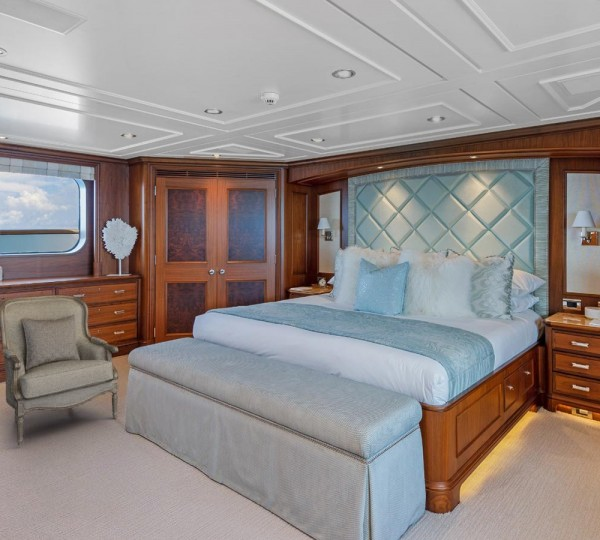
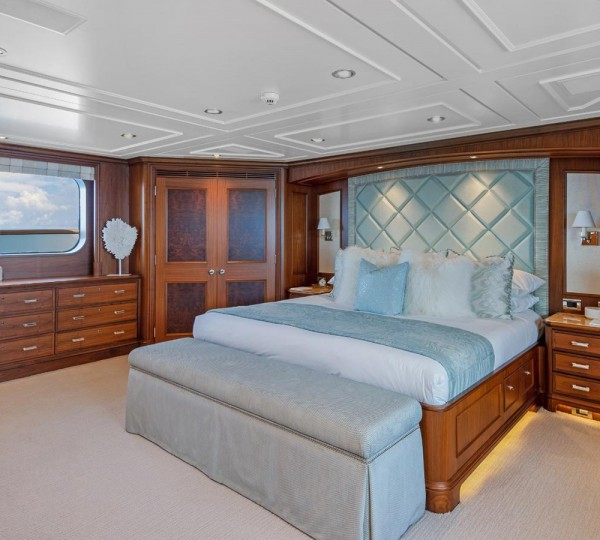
- armchair (54, 360)
